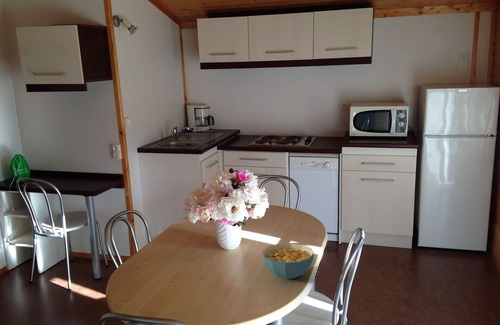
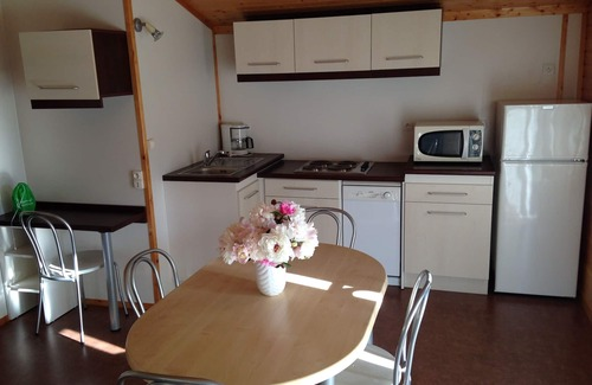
- cereal bowl (288, 264)
